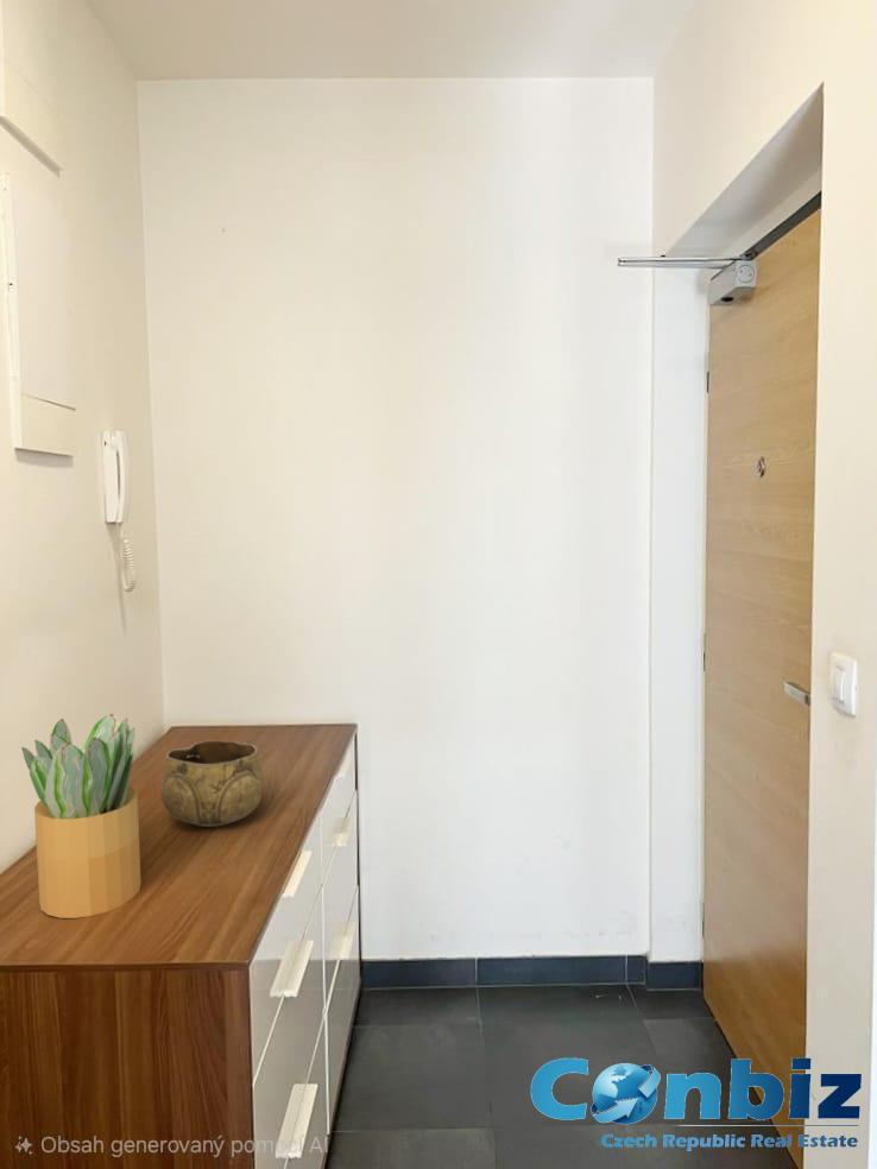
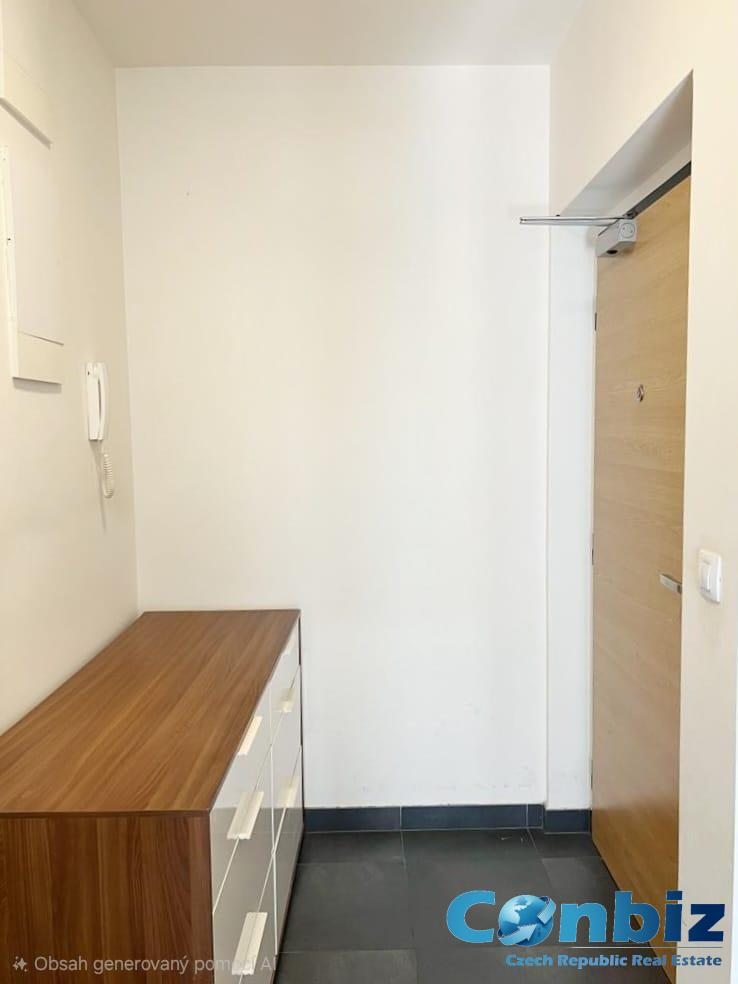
- decorative bowl (214, 785)
- potted plant (92, 807)
